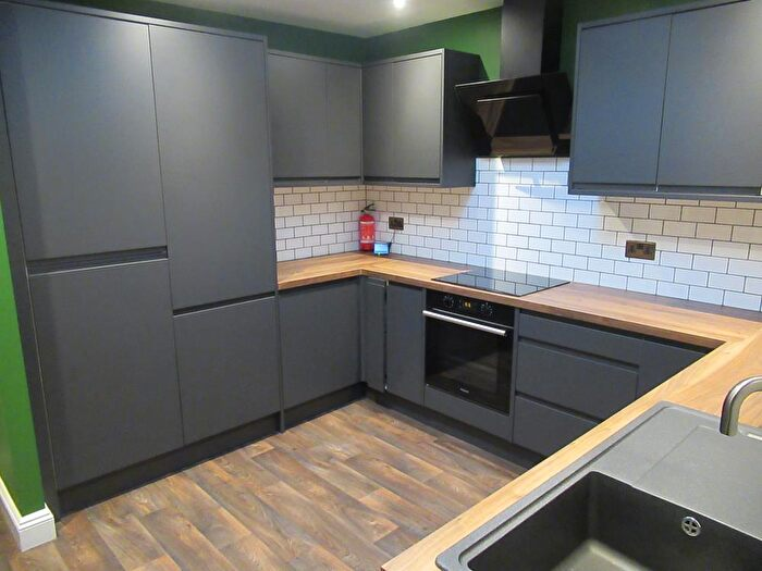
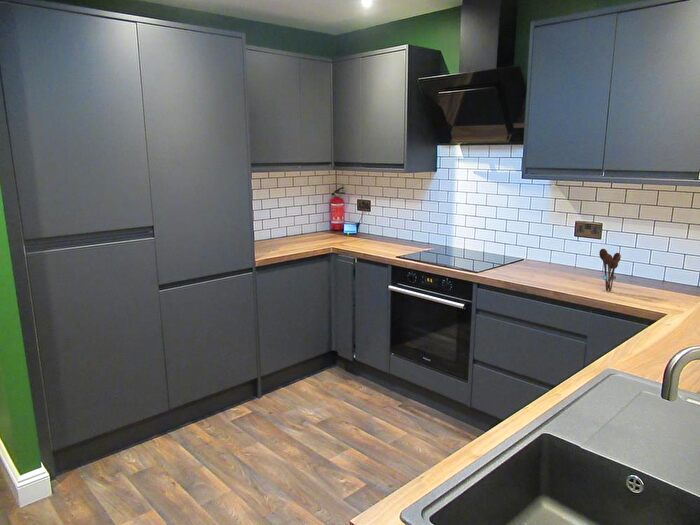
+ utensil holder (608, 269)
